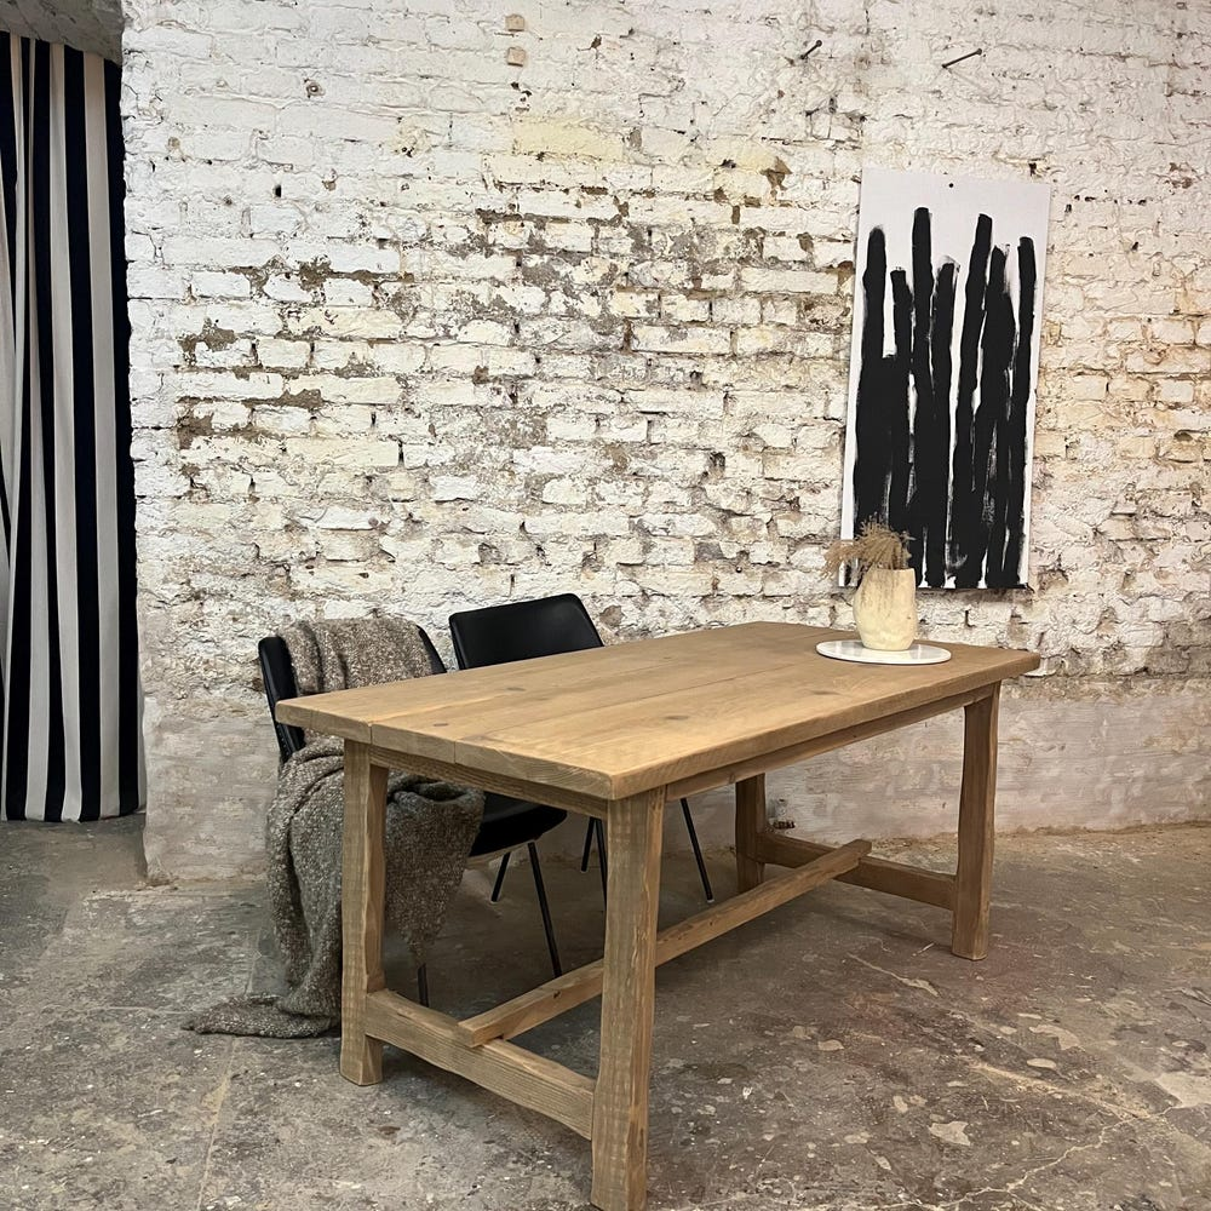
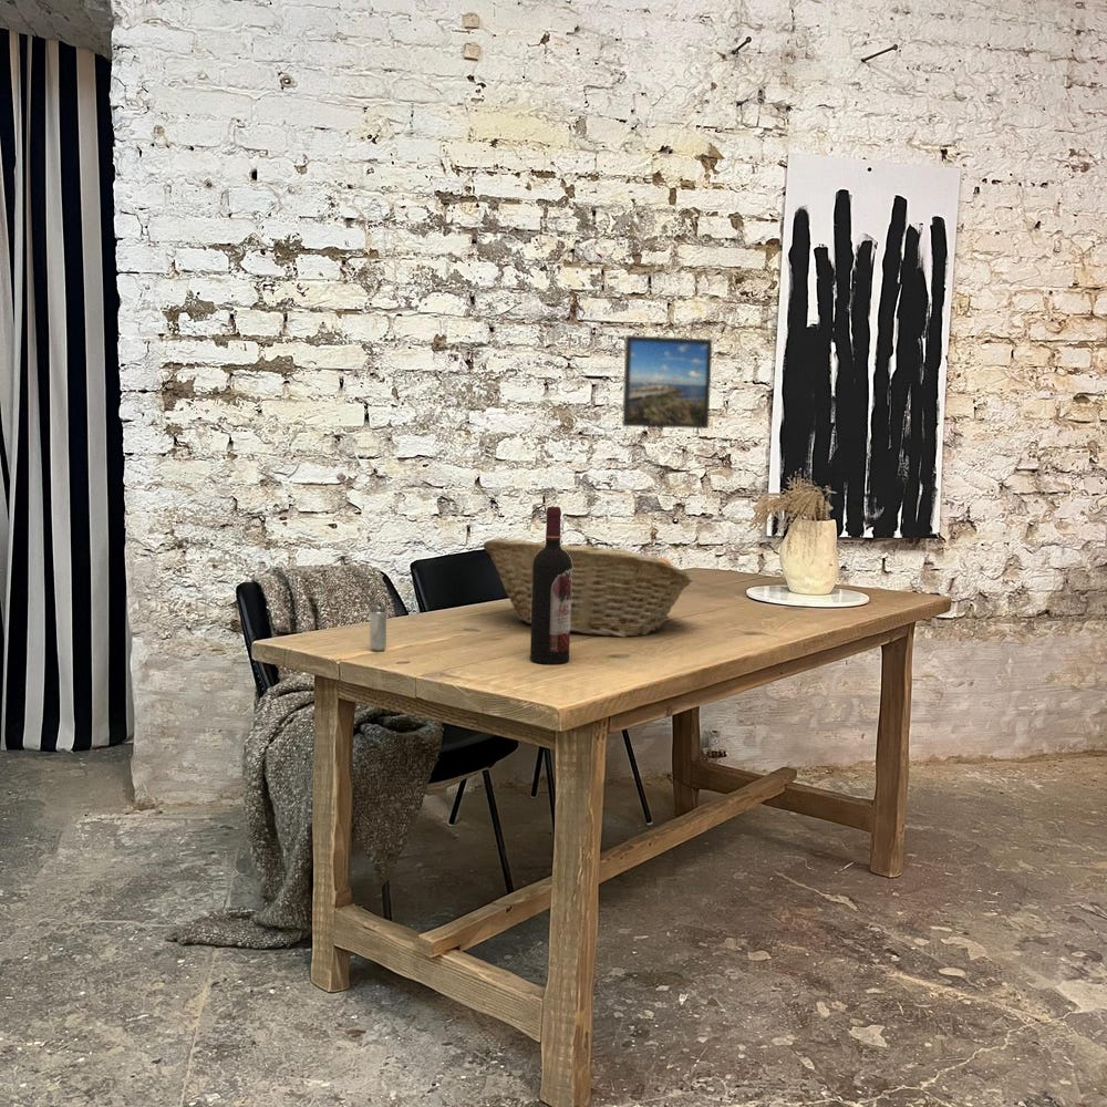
+ shaker (377, 624)
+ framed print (666, 382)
+ wine bottle (551, 583)
+ fruit basket (584, 580)
